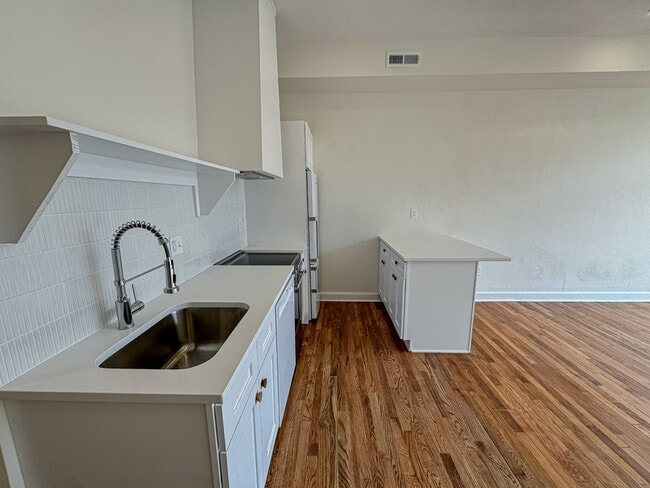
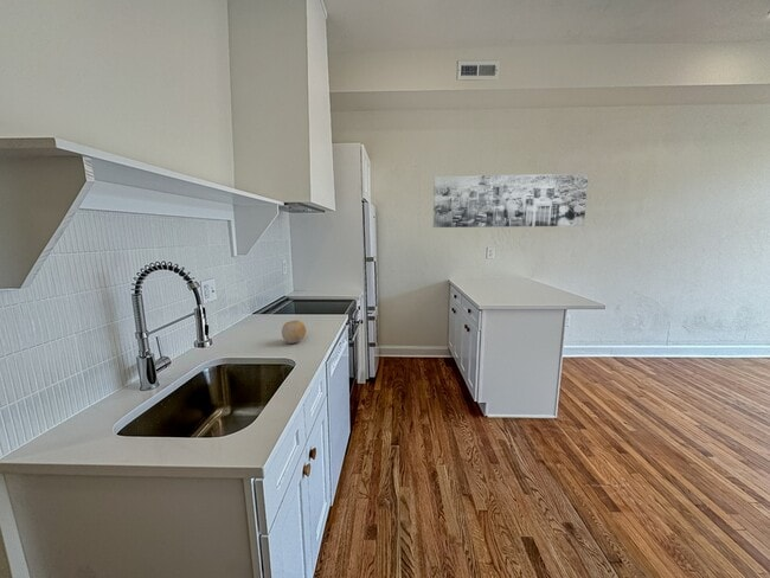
+ wall art (508, 201)
+ fruit (293, 332)
